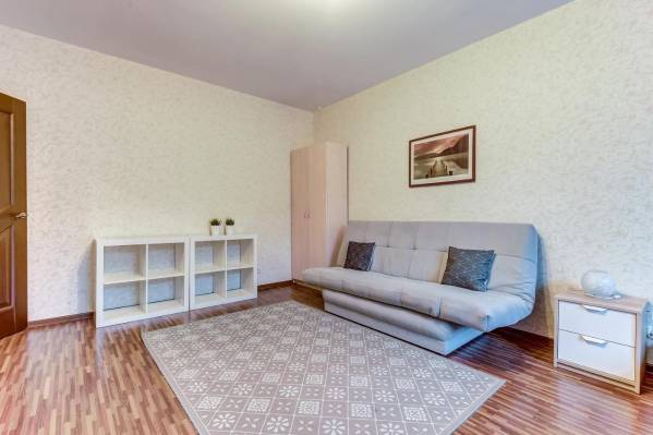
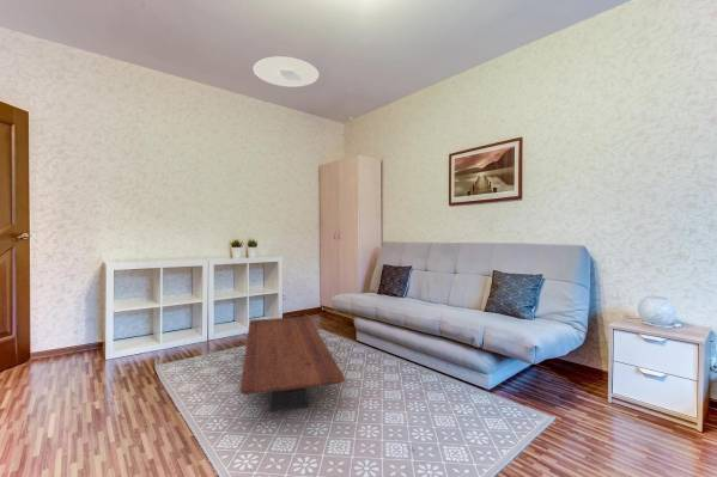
+ ceiling light (286, 69)
+ coffee table (285, 362)
